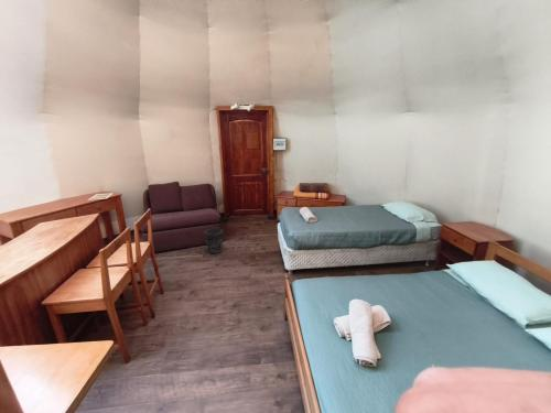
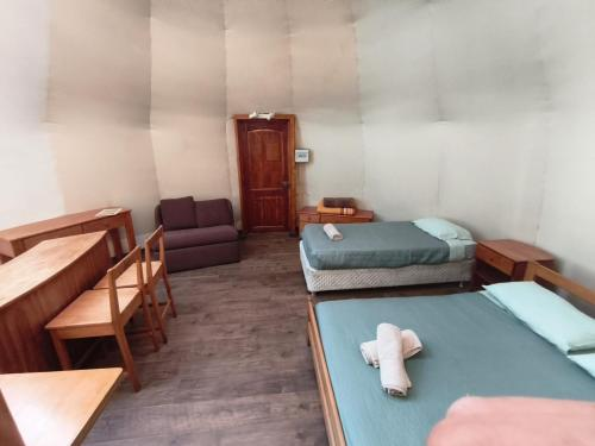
- wastebasket (214, 241)
